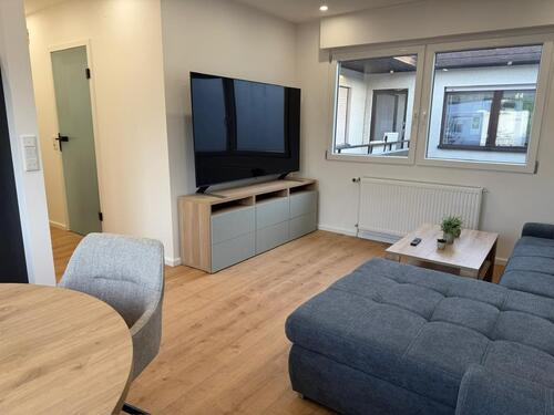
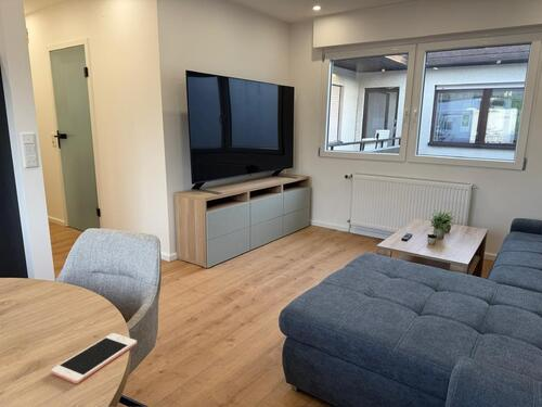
+ cell phone (96, 355)
